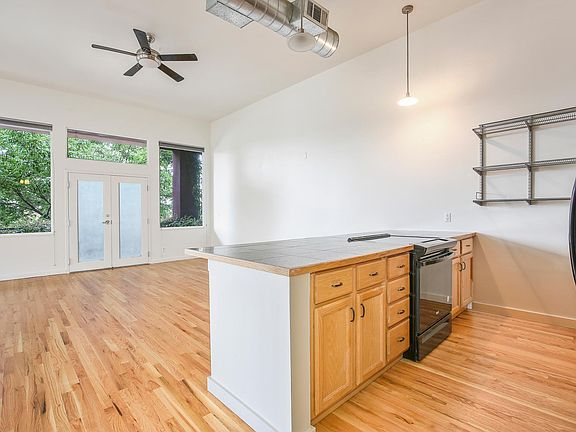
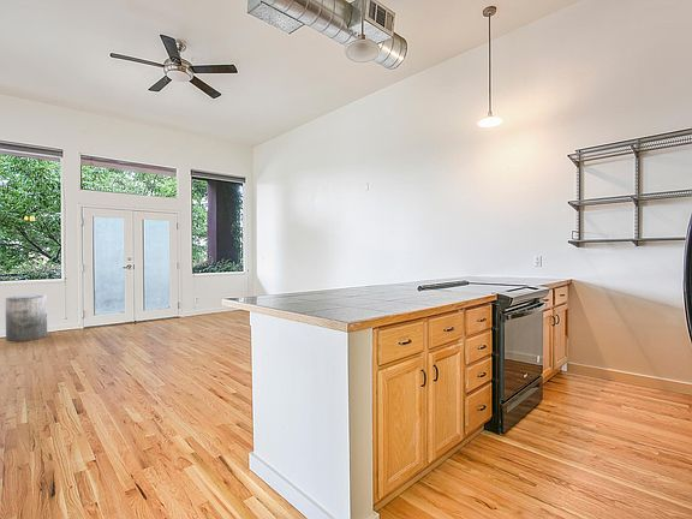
+ trash can (26, 317)
